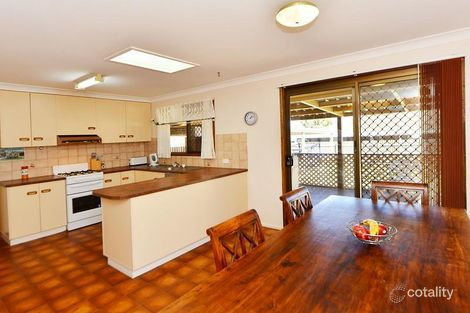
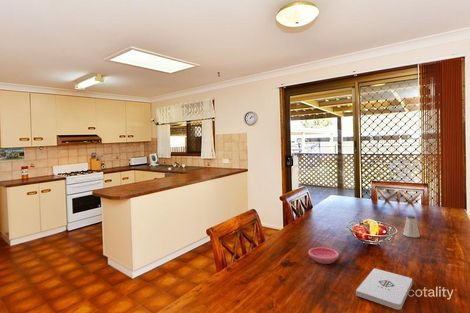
+ saucer (323, 255)
+ saltshaker (411, 225)
+ notepad (385, 286)
